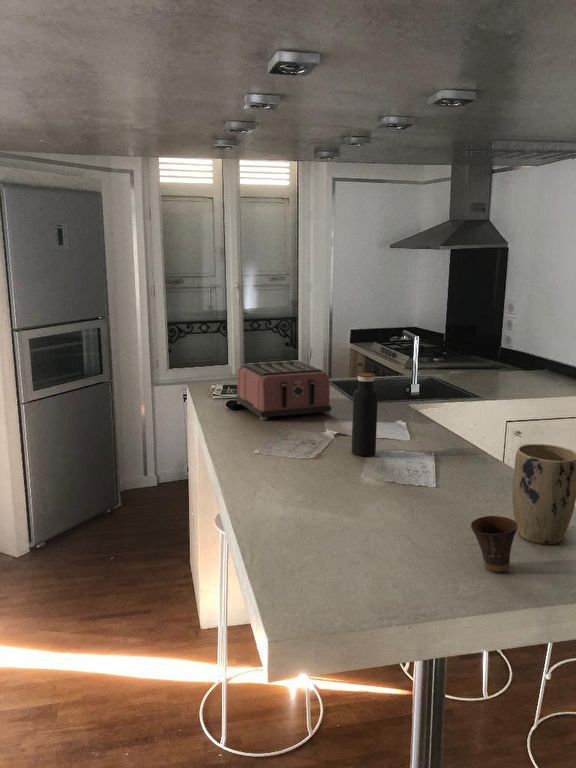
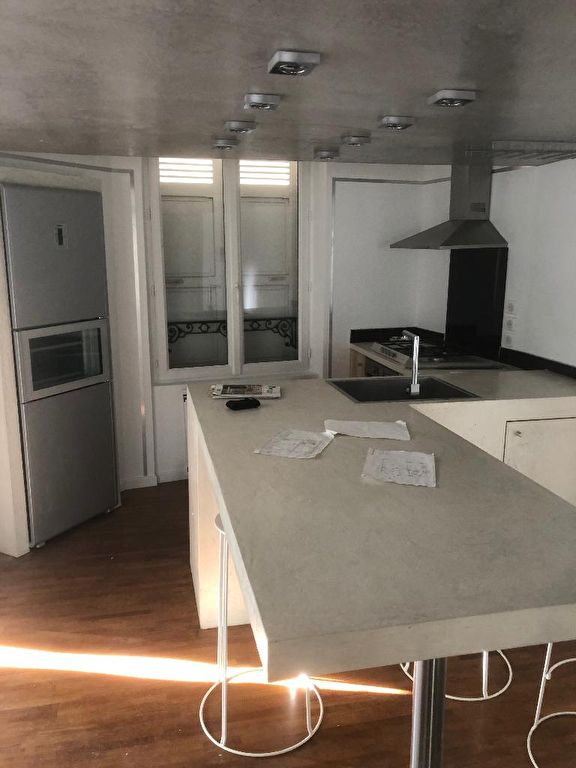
- plant pot (543, 494)
- toaster (283, 388)
- cup (492, 544)
- water bottle (364, 414)
